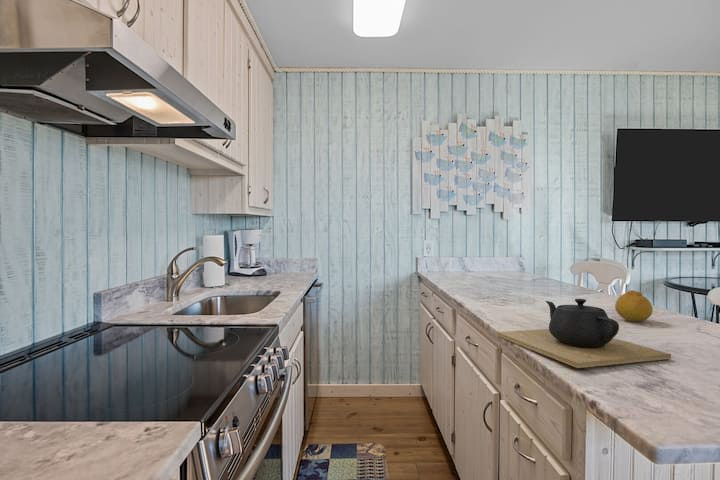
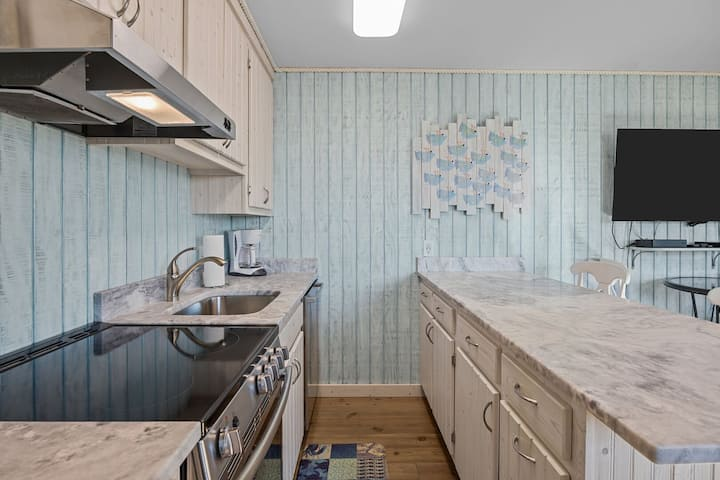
- fruit (633, 305)
- teapot (575, 322)
